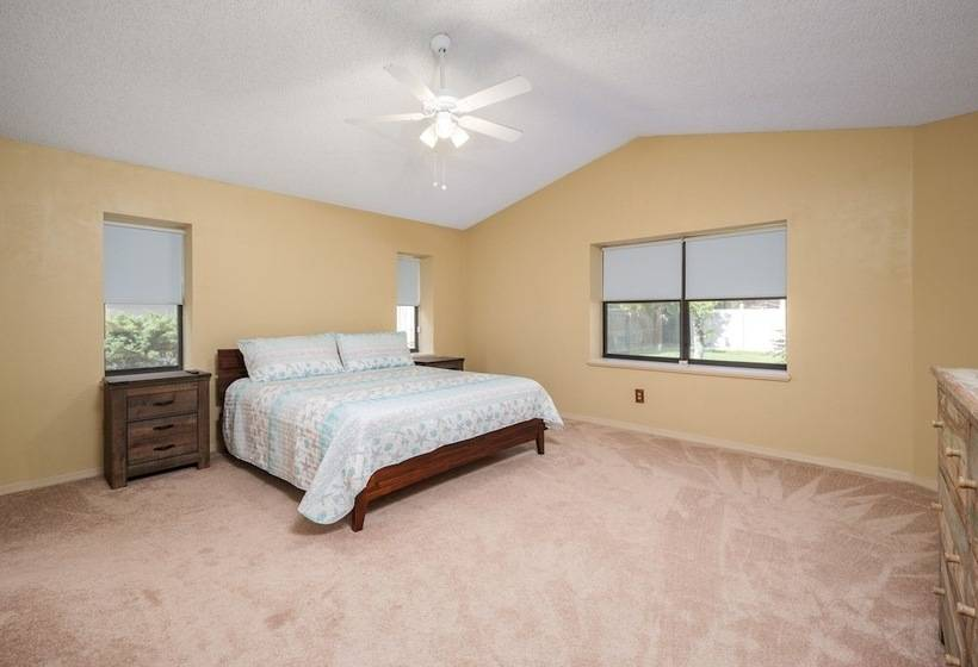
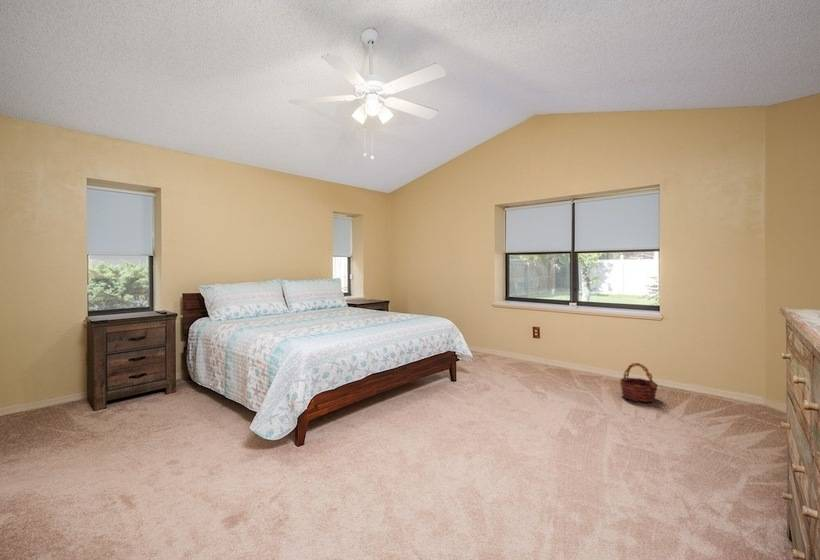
+ basket (638, 380)
